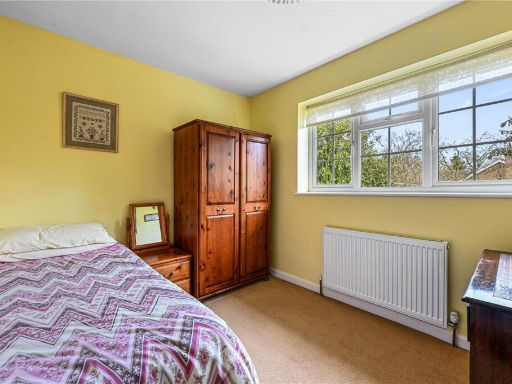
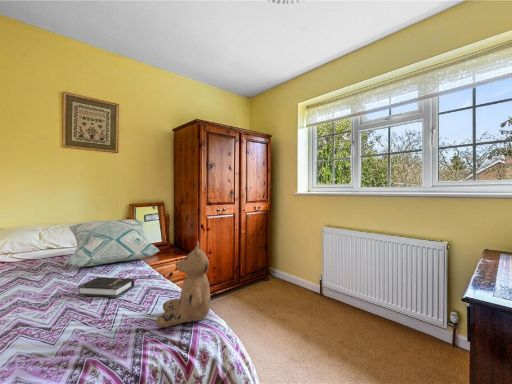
+ teddy bear (185, 280)
+ decorative pillow (112, 240)
+ hardback book (107, 286)
